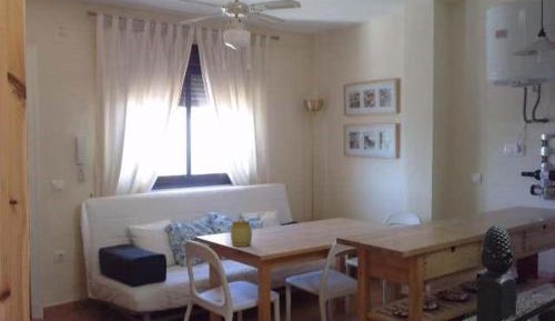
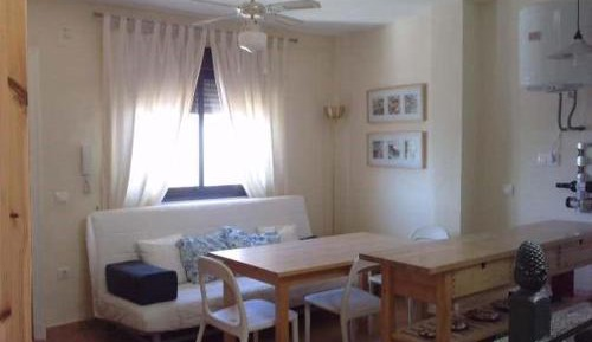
- jar (241, 230)
